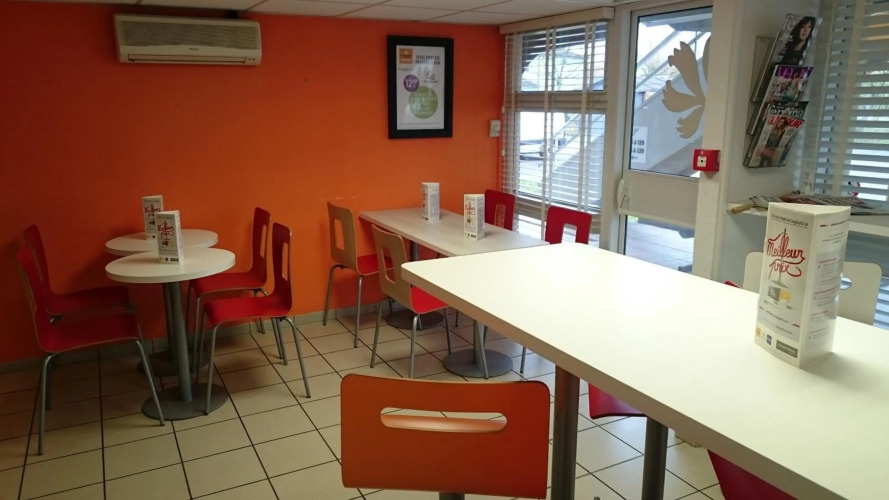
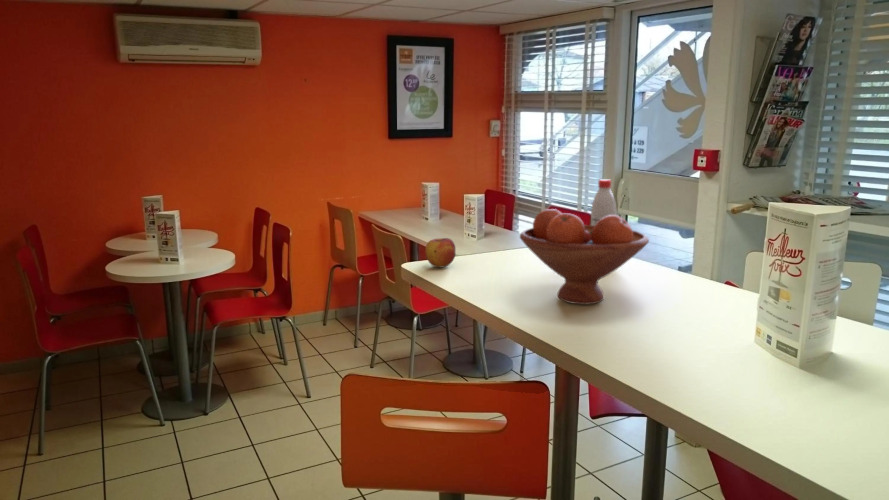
+ apple (440, 252)
+ water bottle (601, 218)
+ fruit bowl (582, 254)
